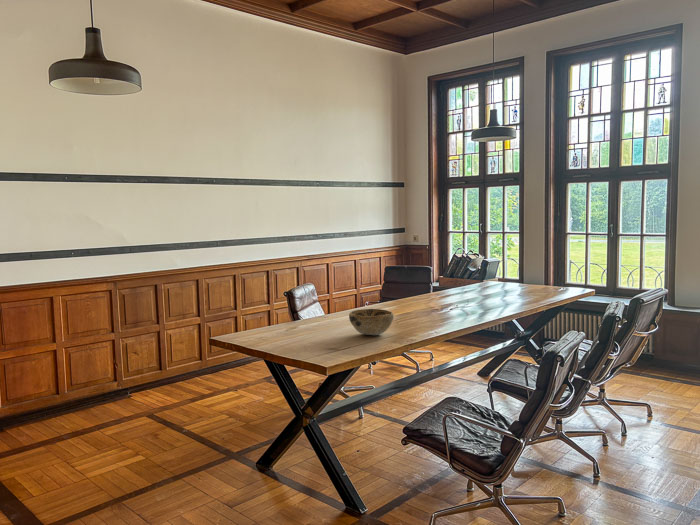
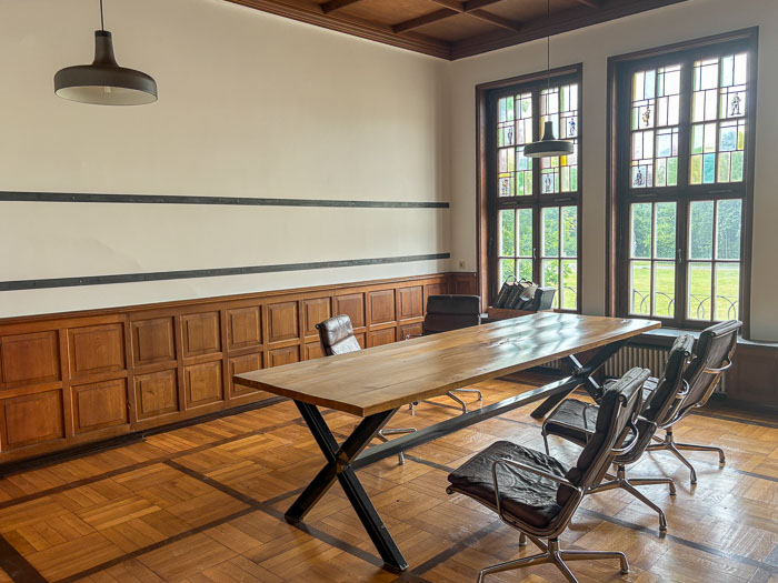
- decorative bowl (371, 323)
